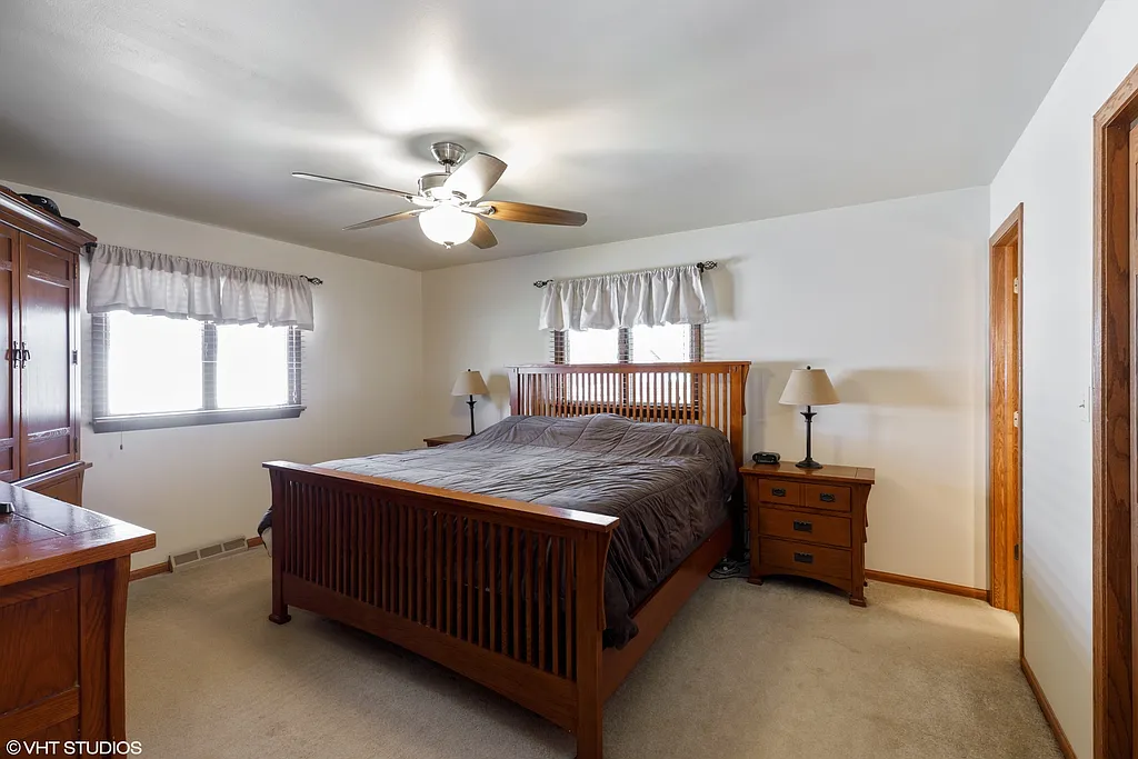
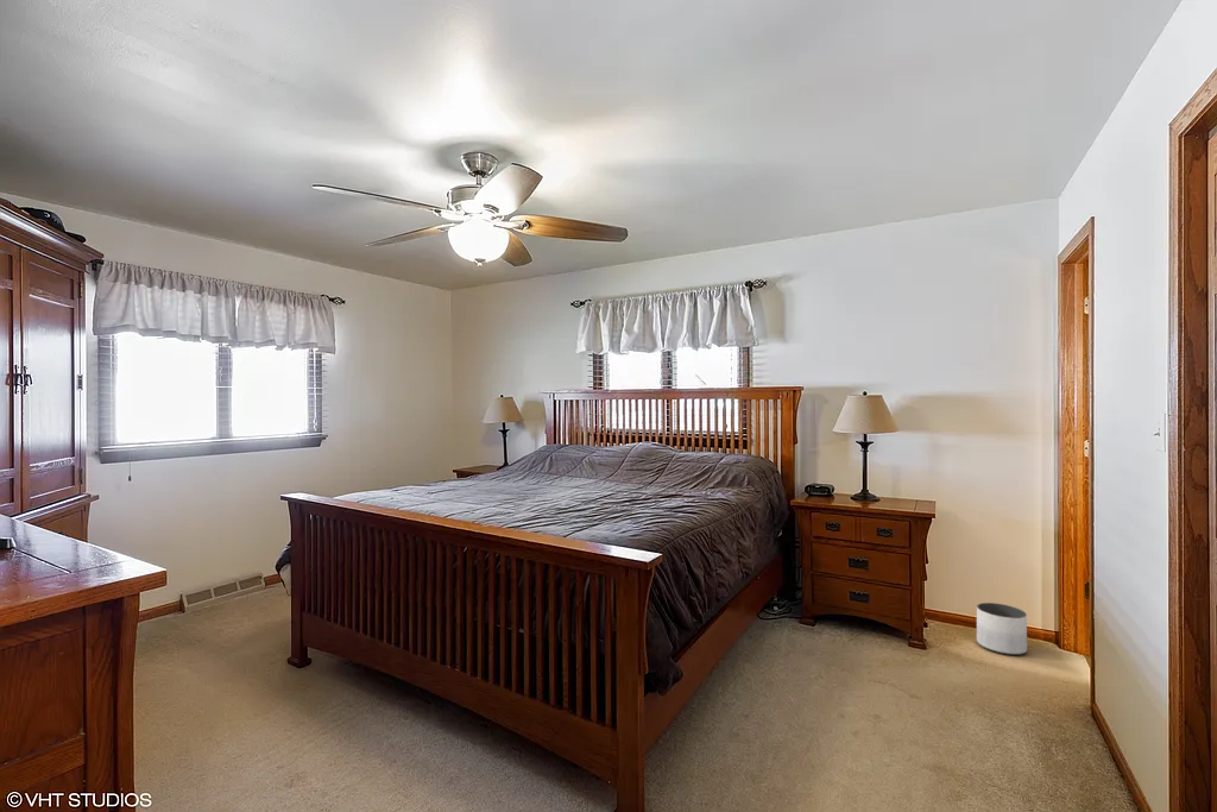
+ planter (1001, 628)
